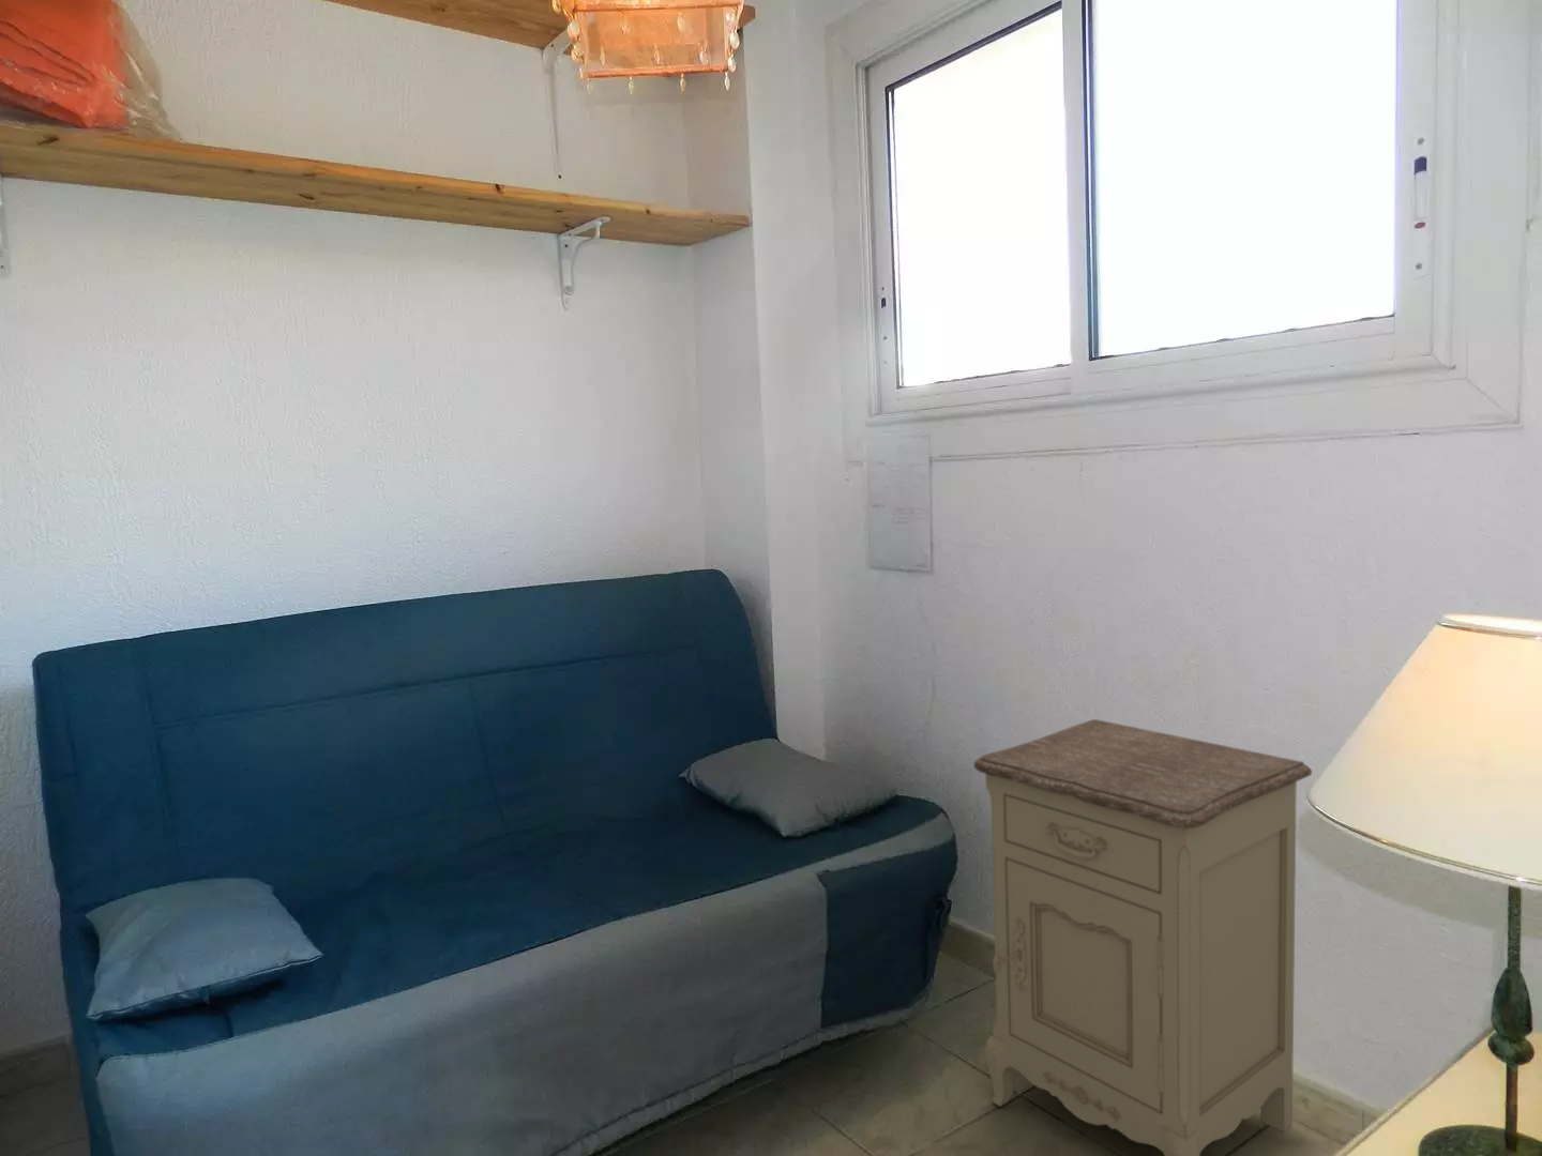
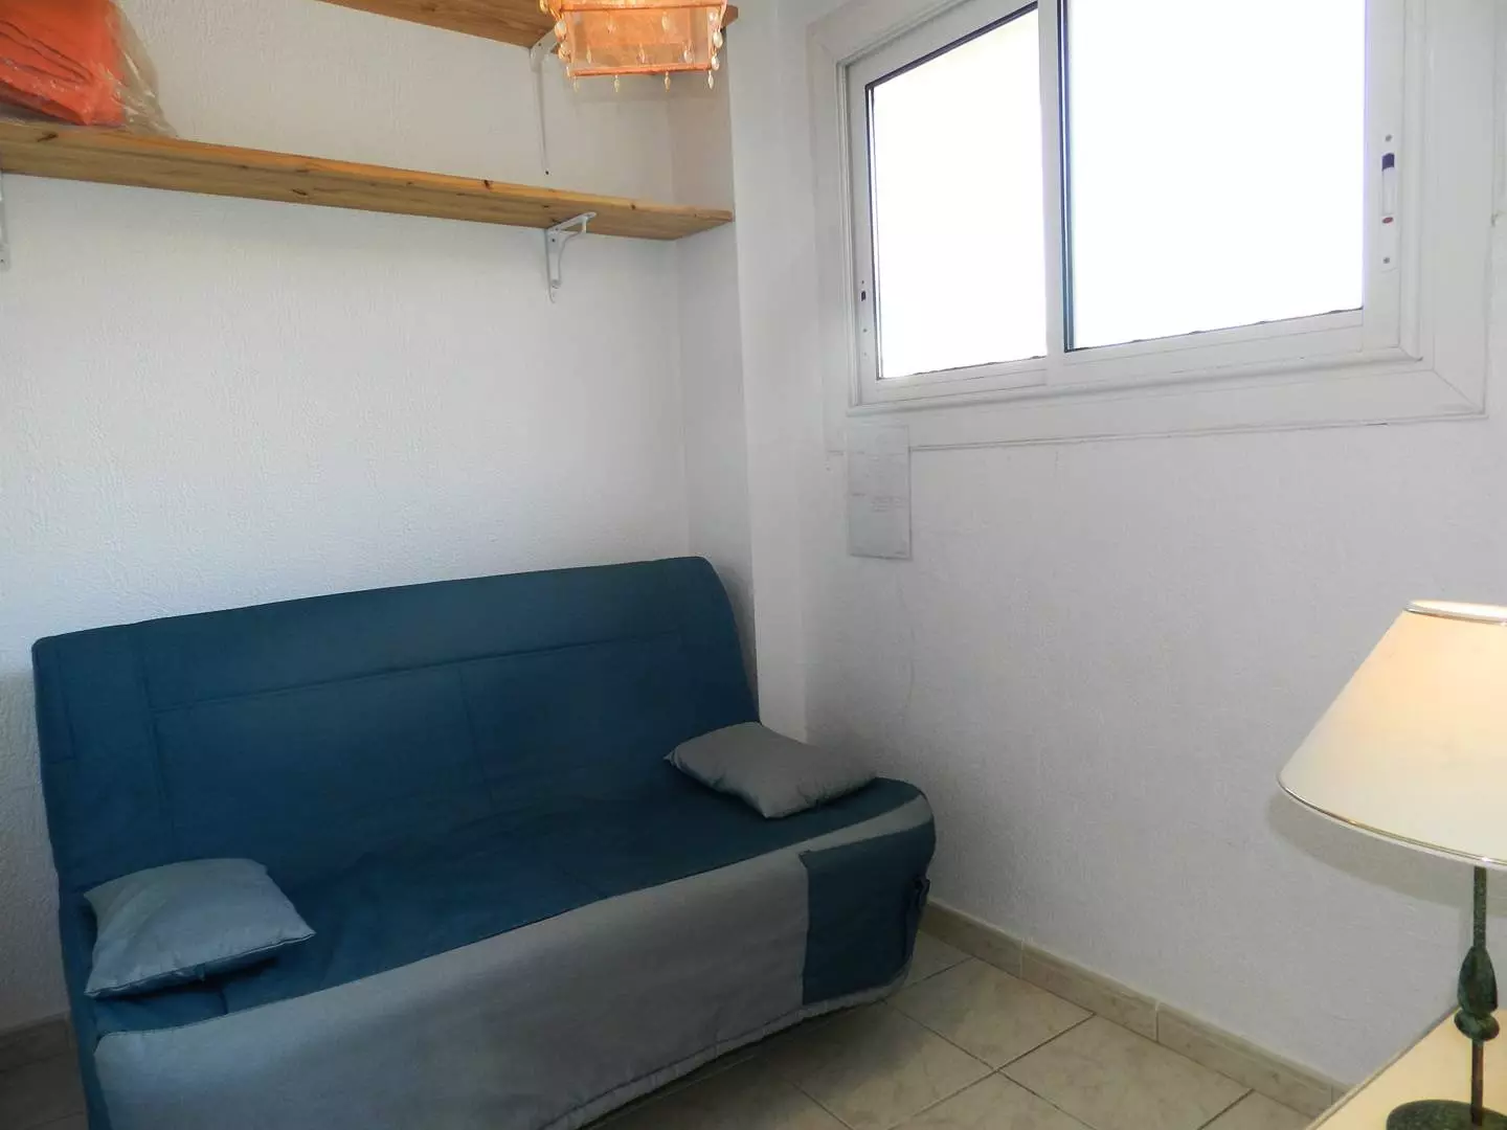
- nightstand (1126, 946)
